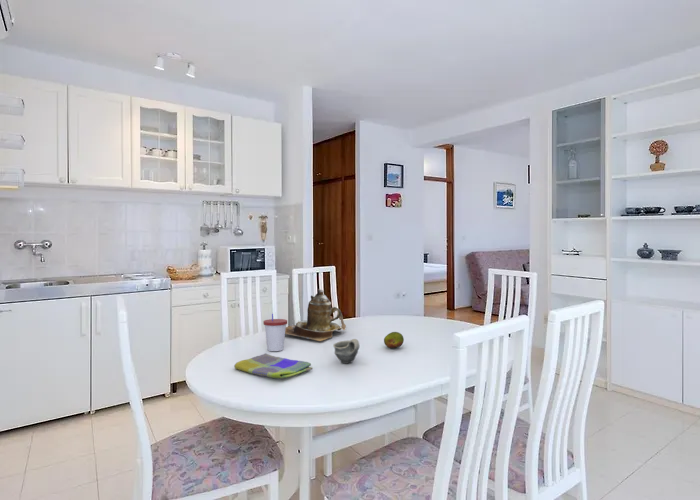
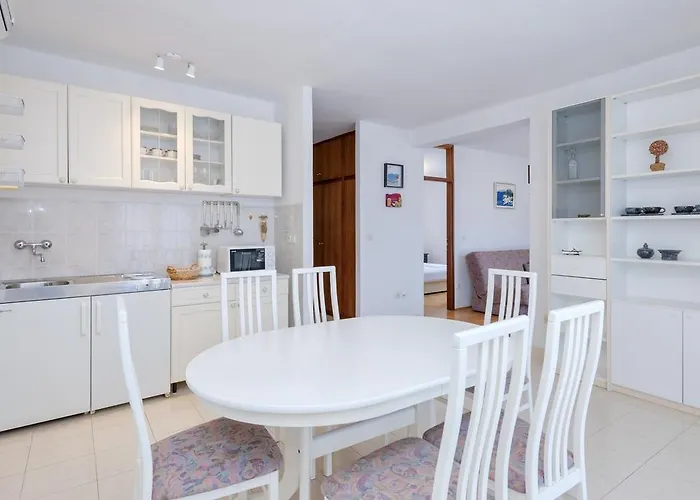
- fruit (394, 339)
- teapot (313, 311)
- cup (275, 331)
- dish towel (272, 365)
- cup (346, 350)
